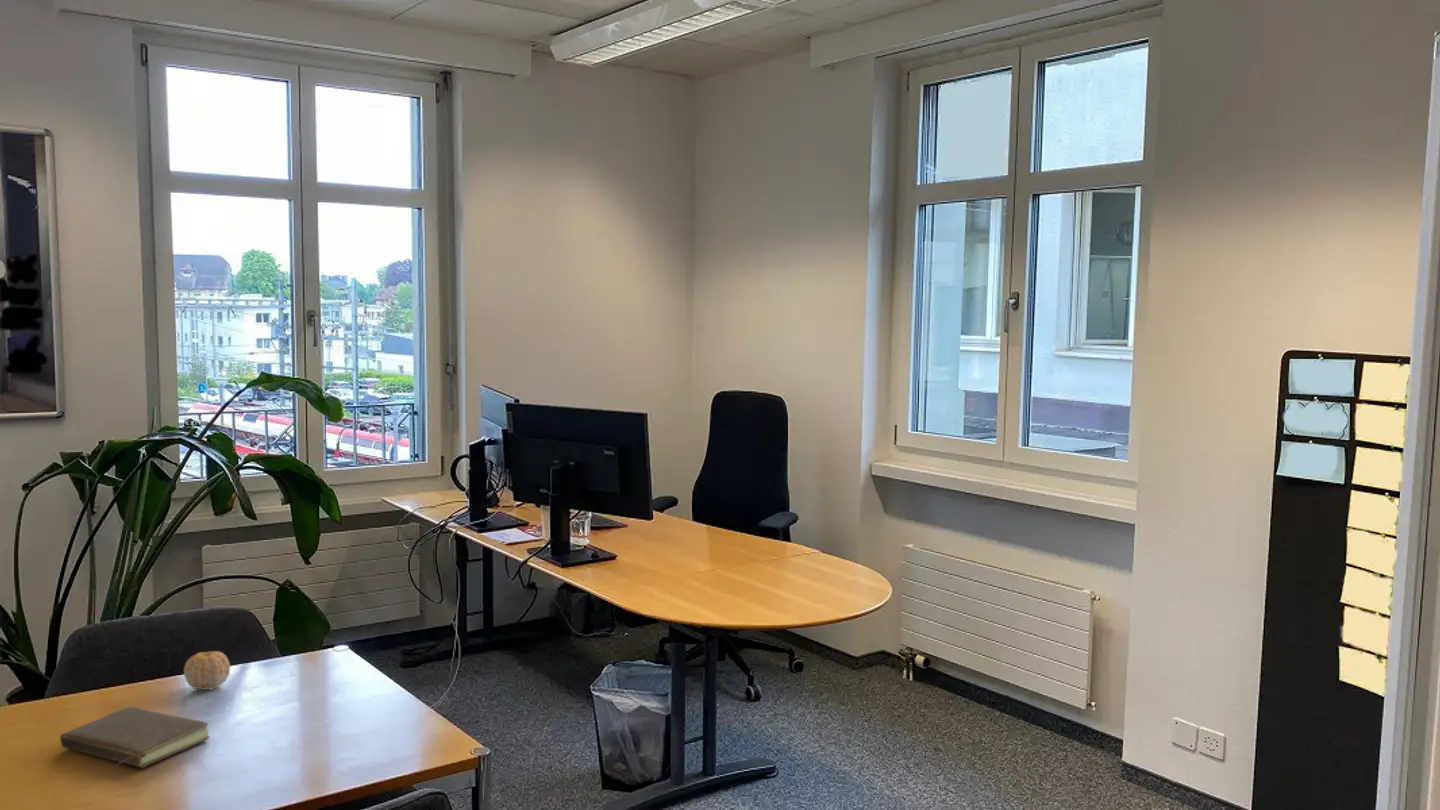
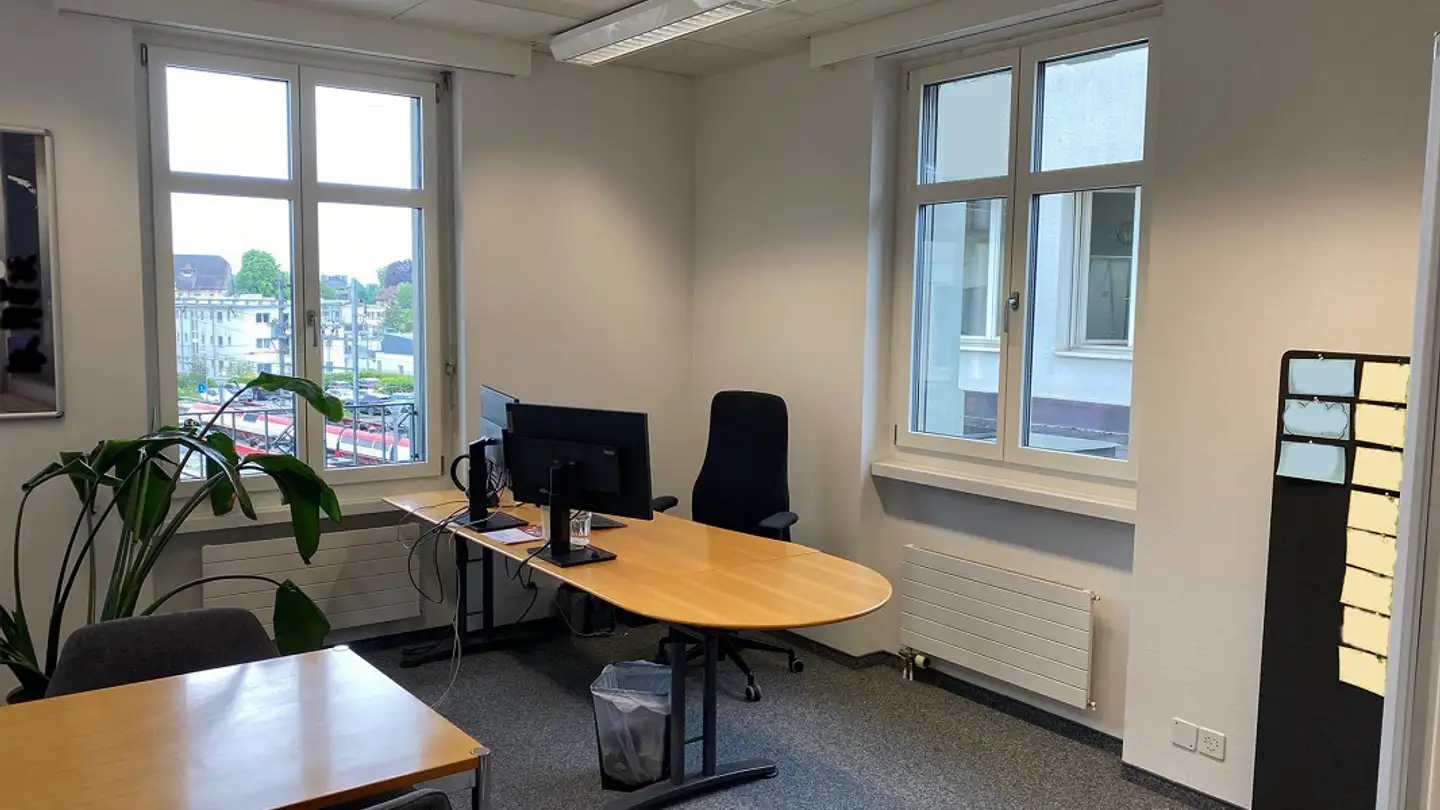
- book (126, 740)
- fruit (207, 670)
